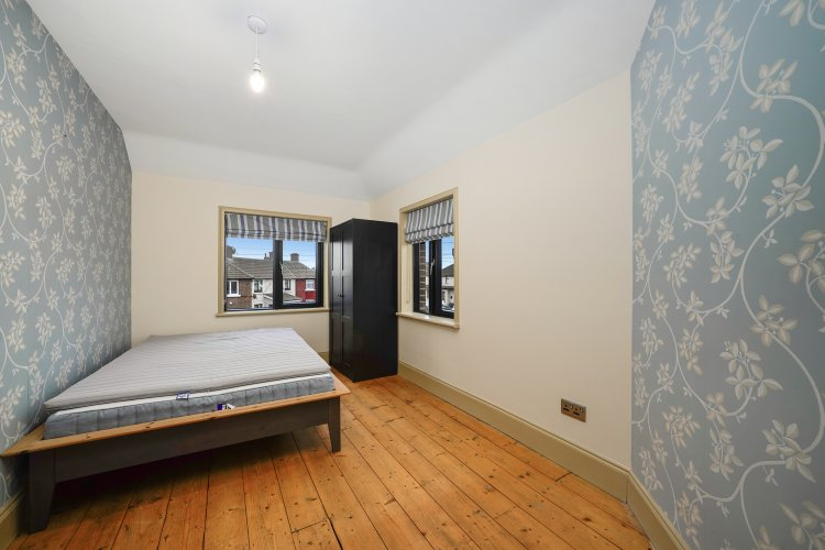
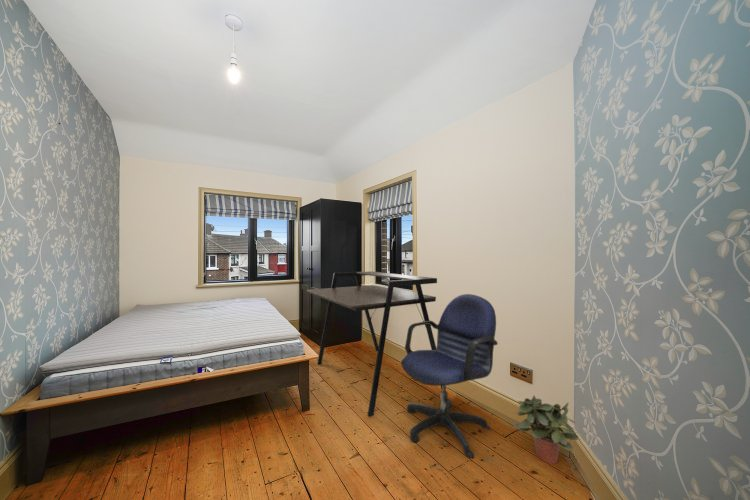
+ potted plant (547, 428)
+ office chair (447, 361)
+ desk (369, 326)
